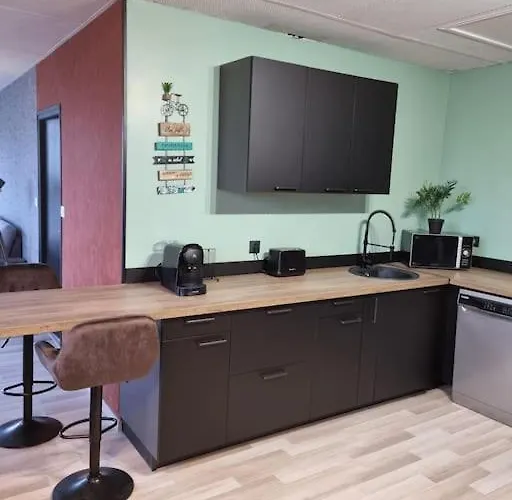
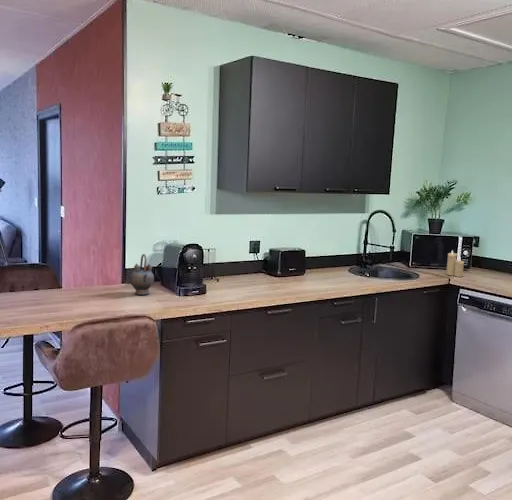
+ candle (455, 263)
+ teapot (142, 274)
